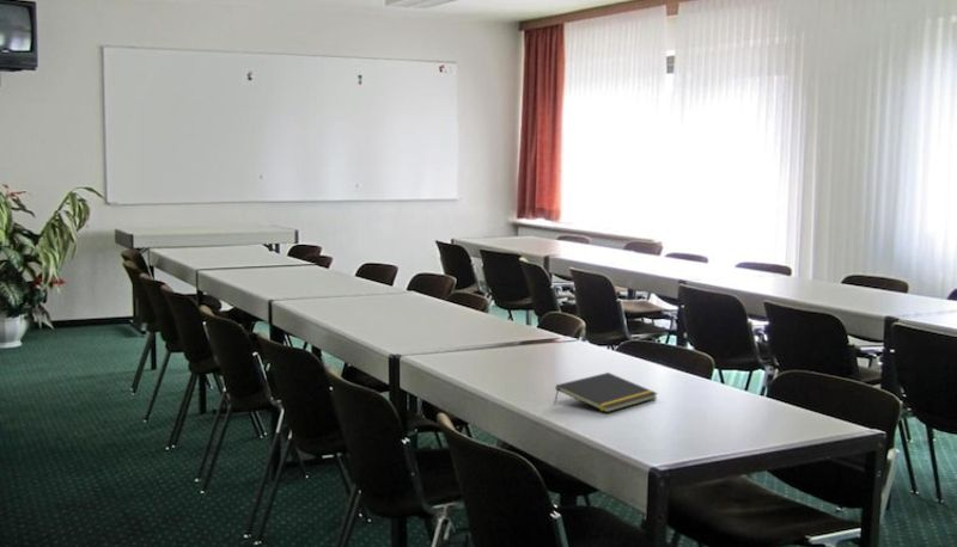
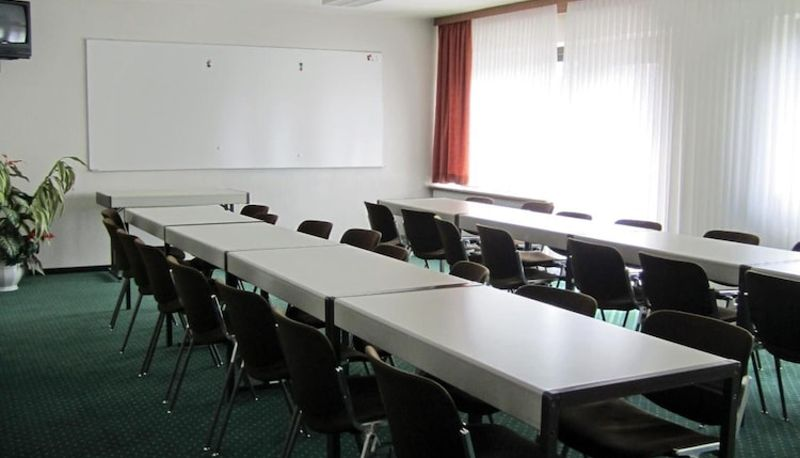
- notepad (606, 391)
